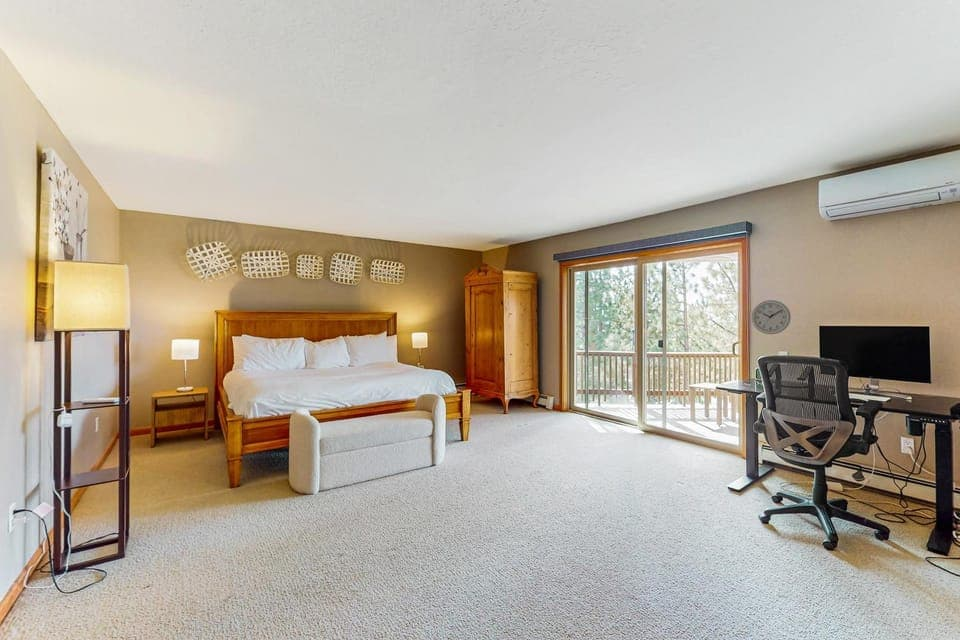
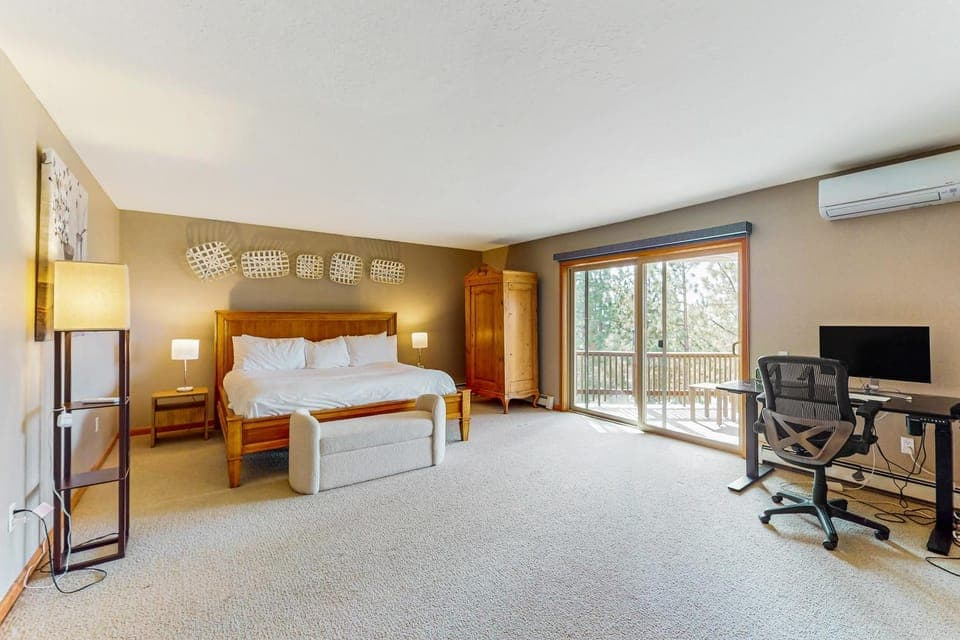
- wall clock (770, 317)
